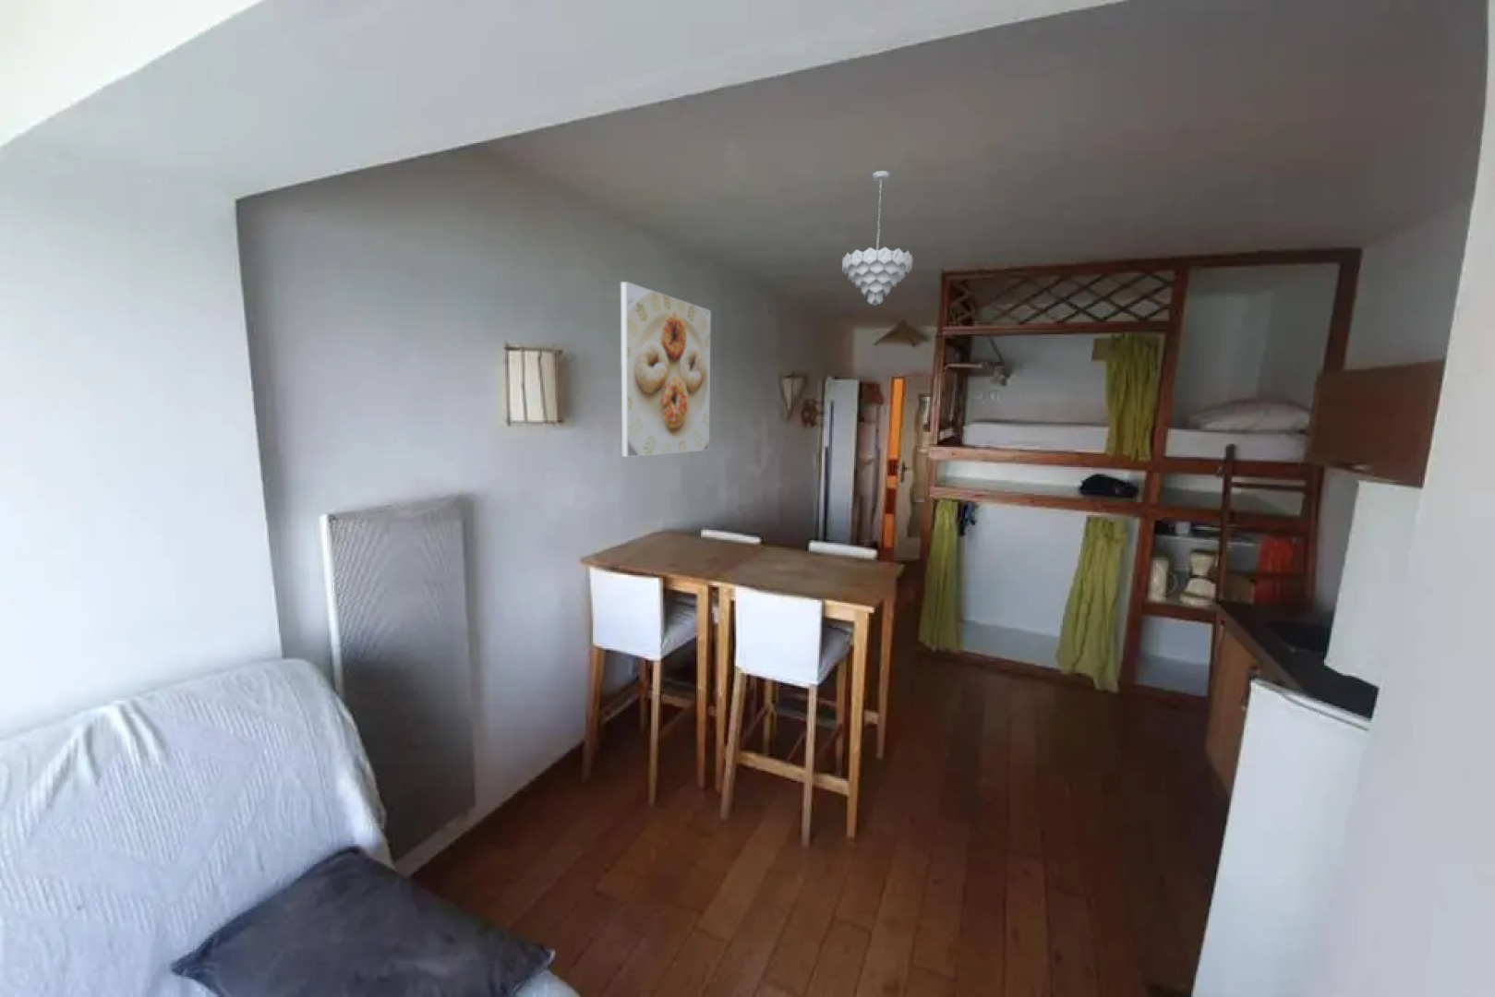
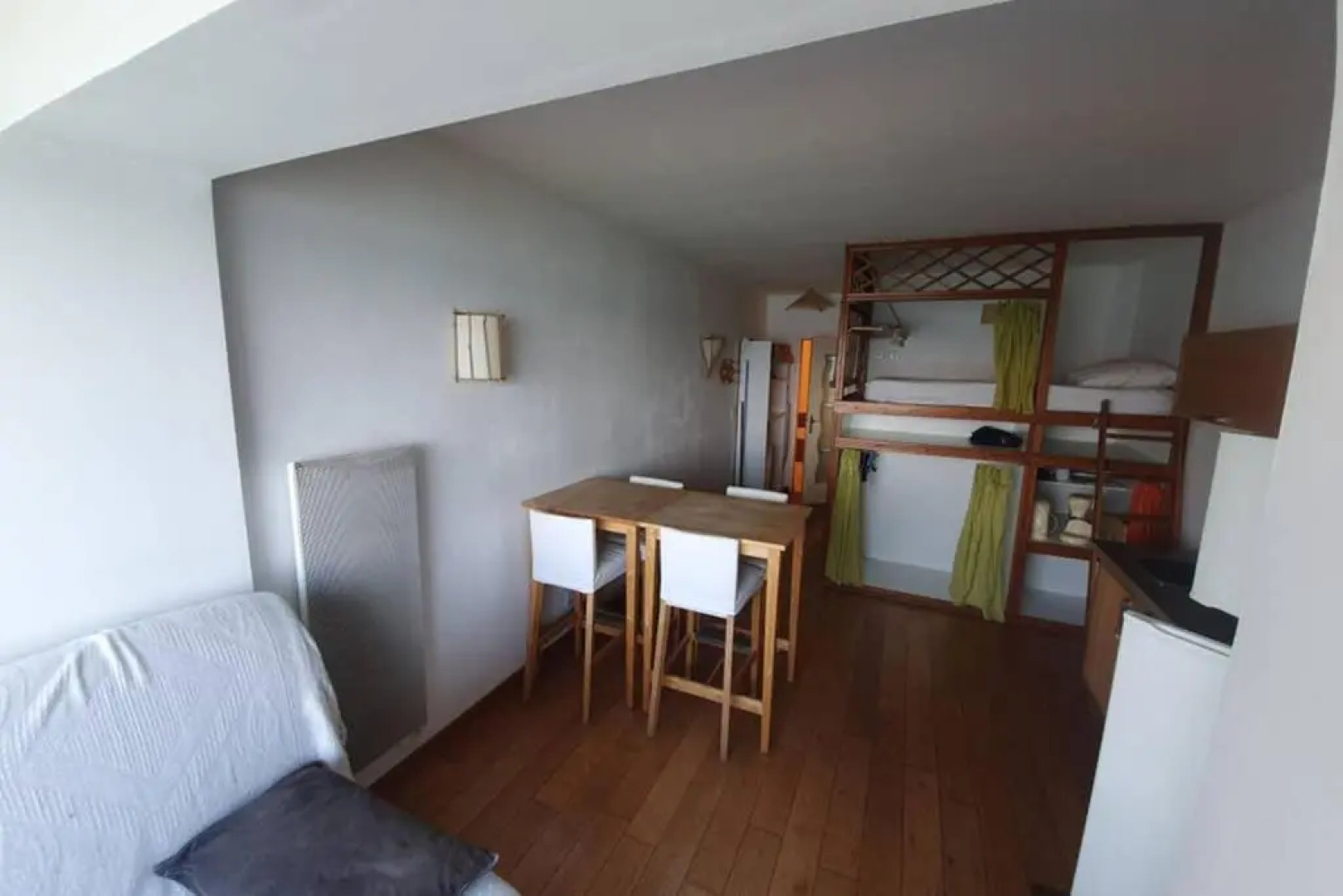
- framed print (669, 376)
- pendant light (877, 240)
